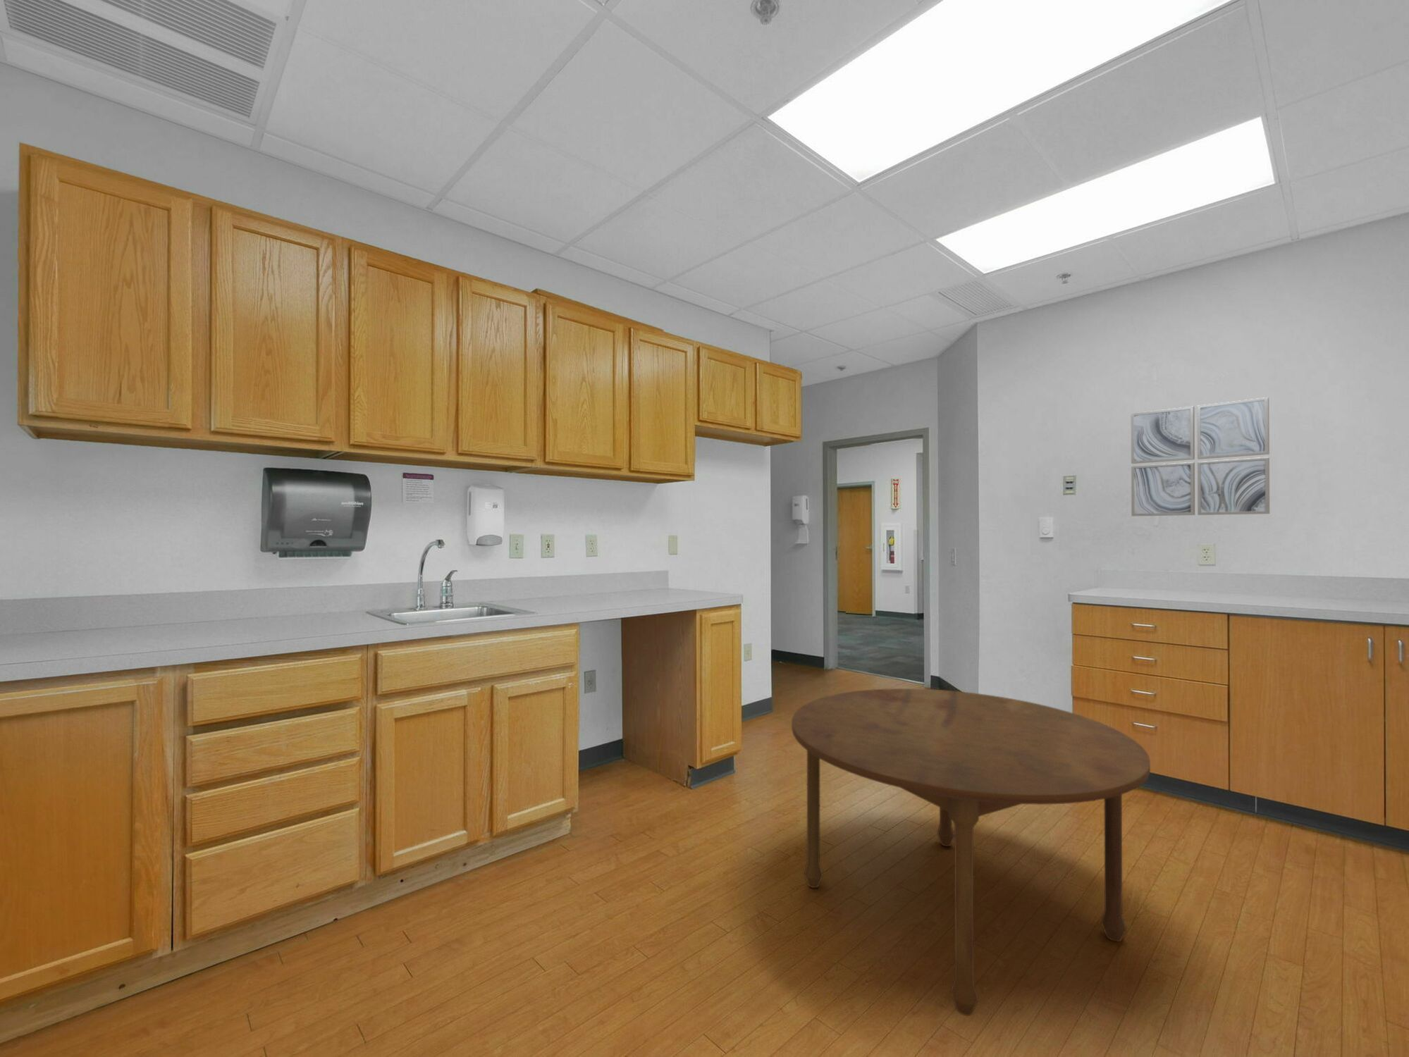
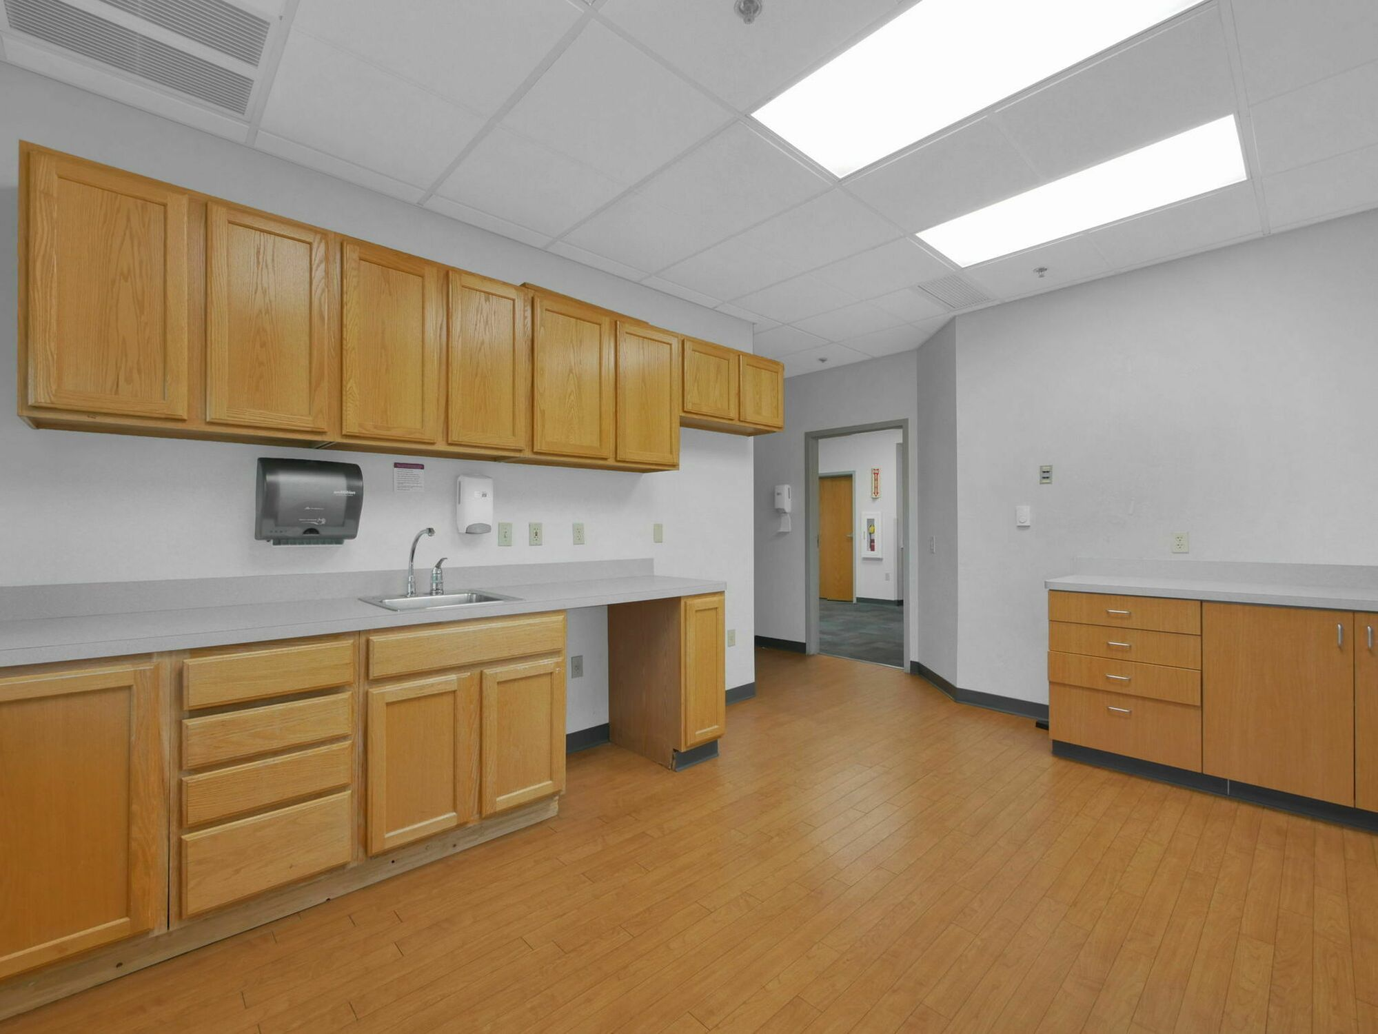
- wall art (1198, 462)
- dining table (954, 818)
